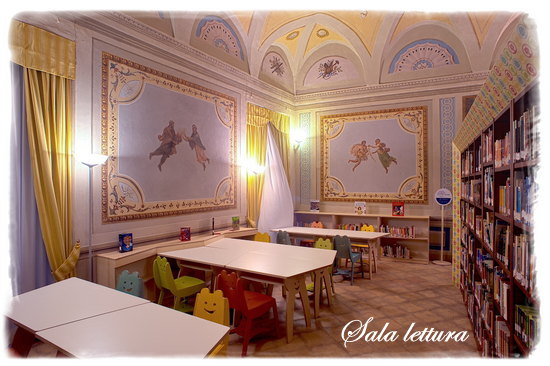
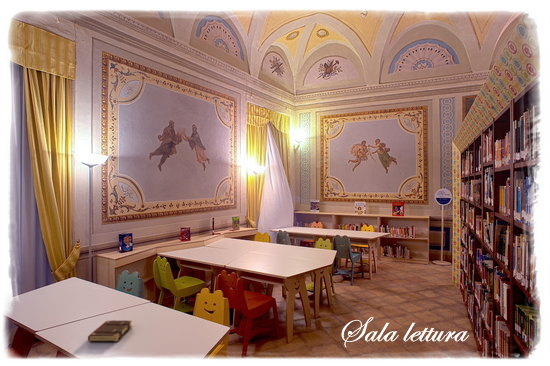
+ book (111, 330)
